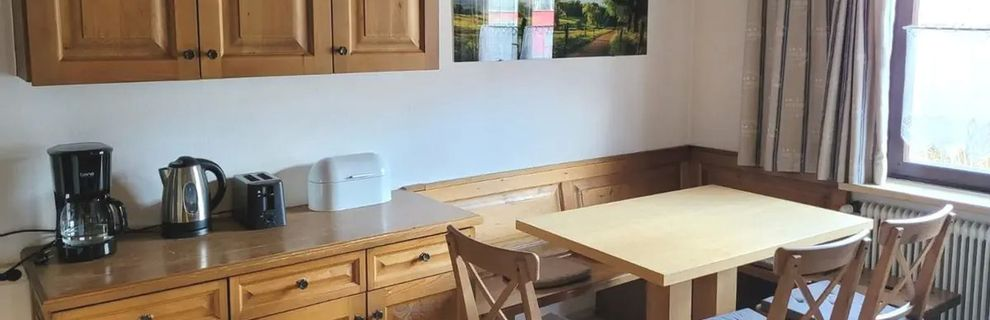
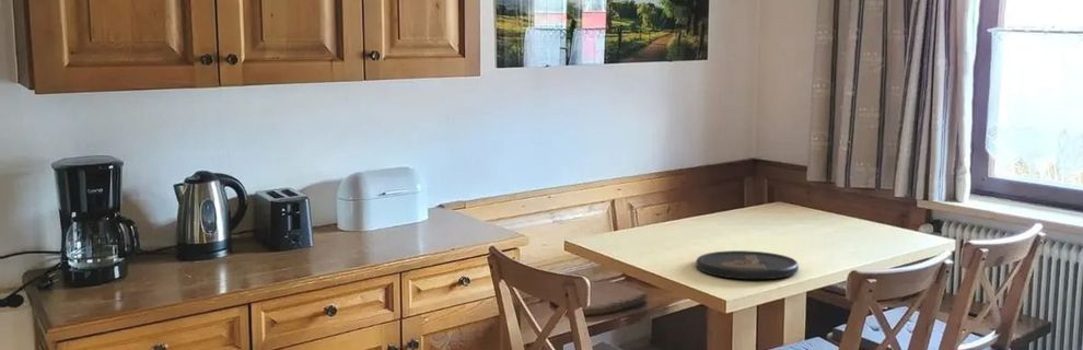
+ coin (746, 264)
